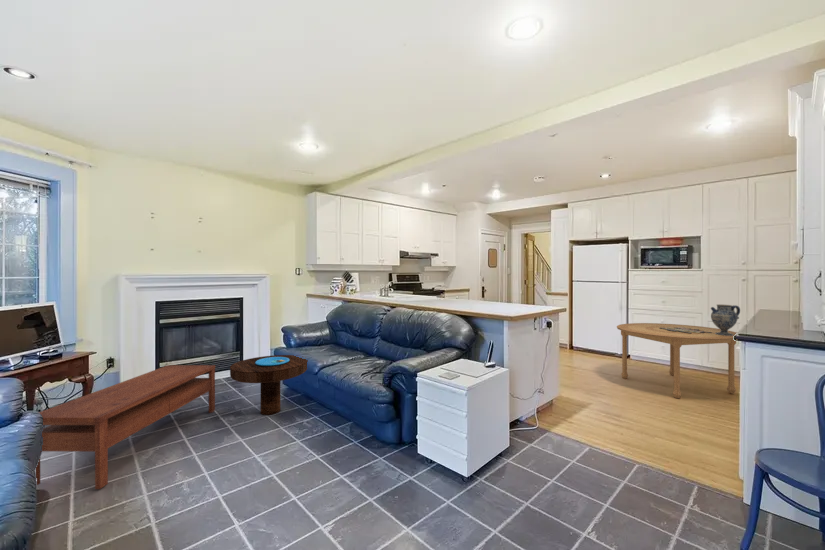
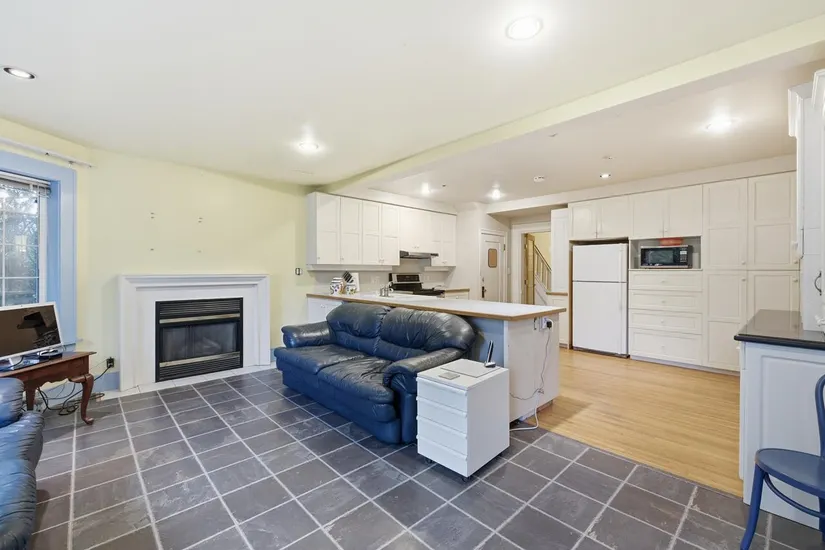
- dining table (674, 357)
- ceramic jug (725, 319)
- side table (270, 385)
- coffee table (141, 413)
